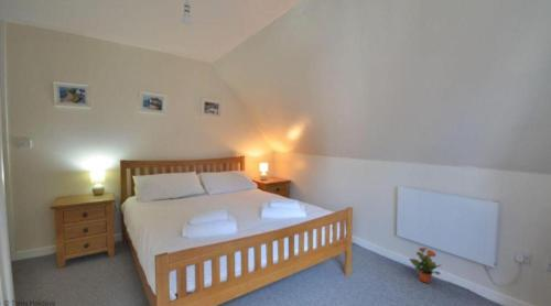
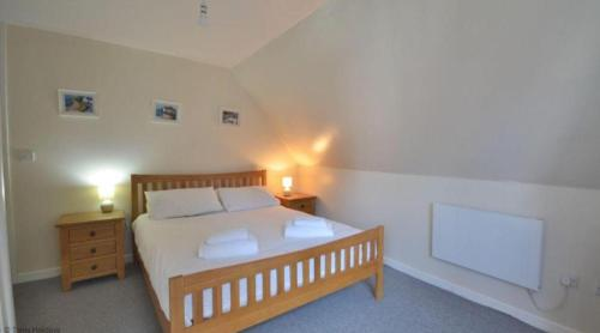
- potted plant (425, 264)
